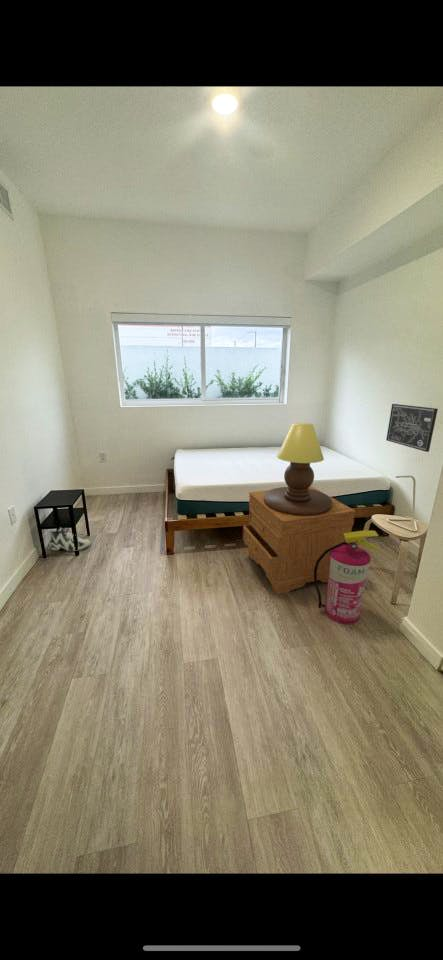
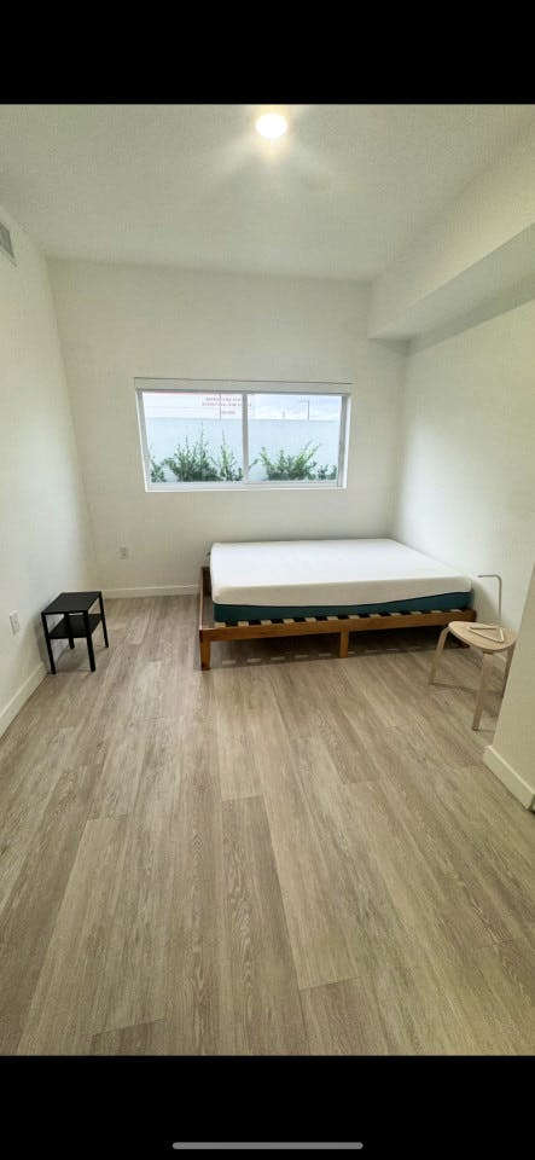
- sneaker (69, 536)
- fire extinguisher (344, 573)
- nightstand (291, 535)
- wall art (409, 426)
- table lamp (299, 464)
